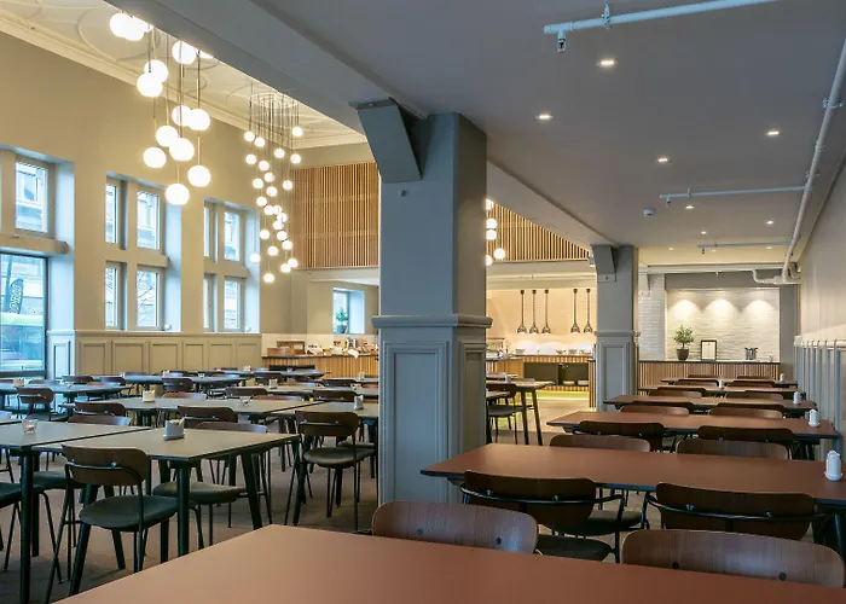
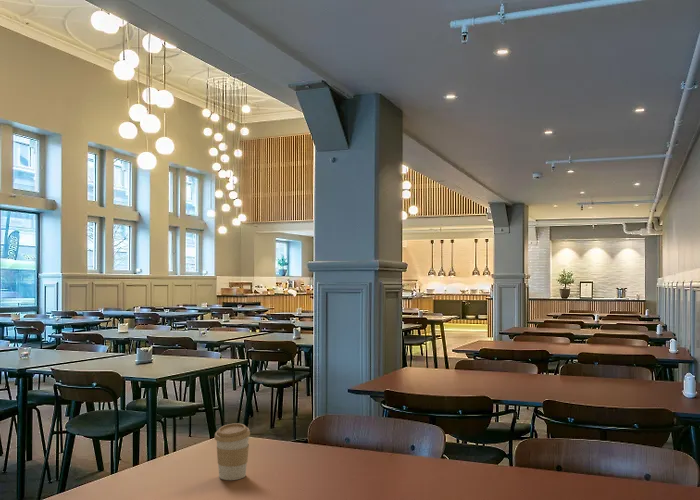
+ coffee cup (232, 451)
